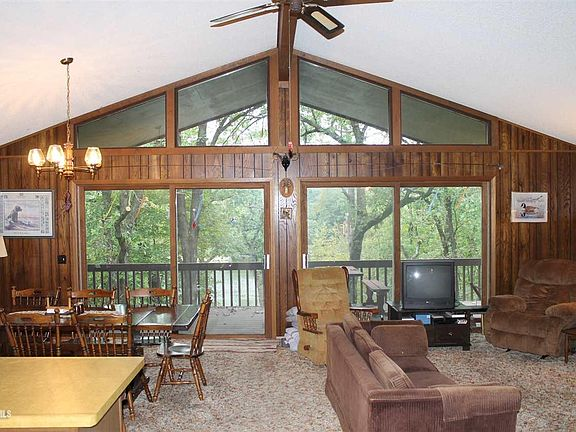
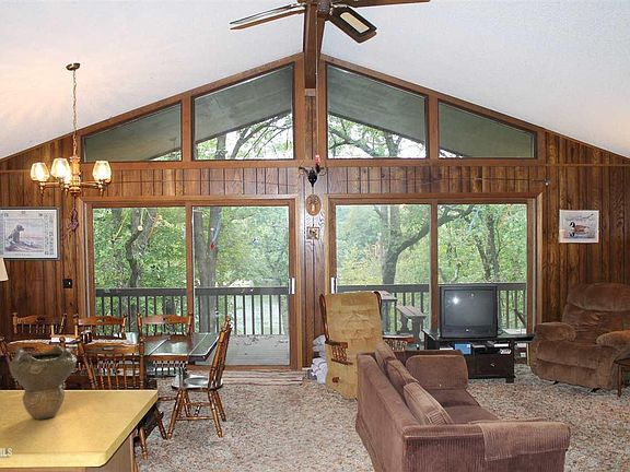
+ decorative bowl (43, 382)
